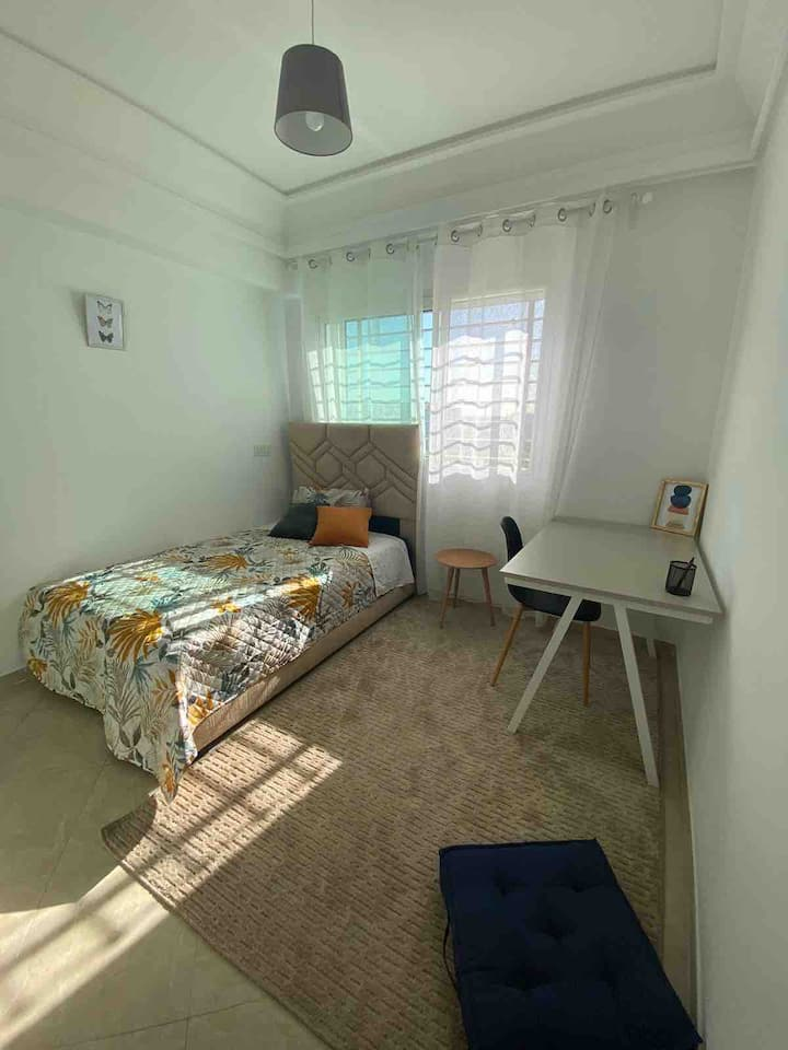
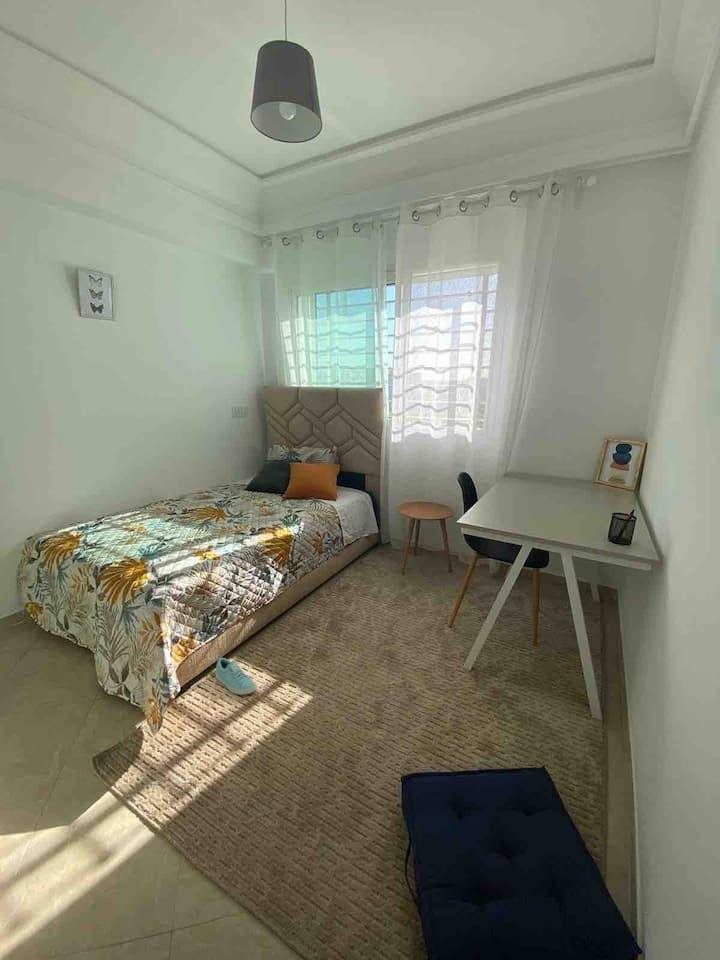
+ sneaker (233, 674)
